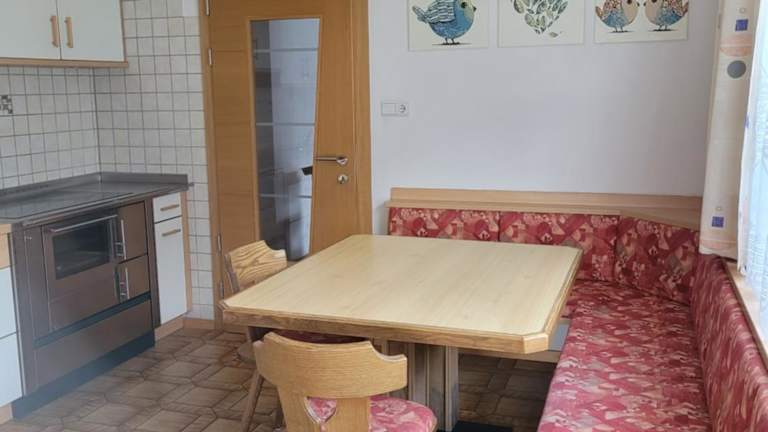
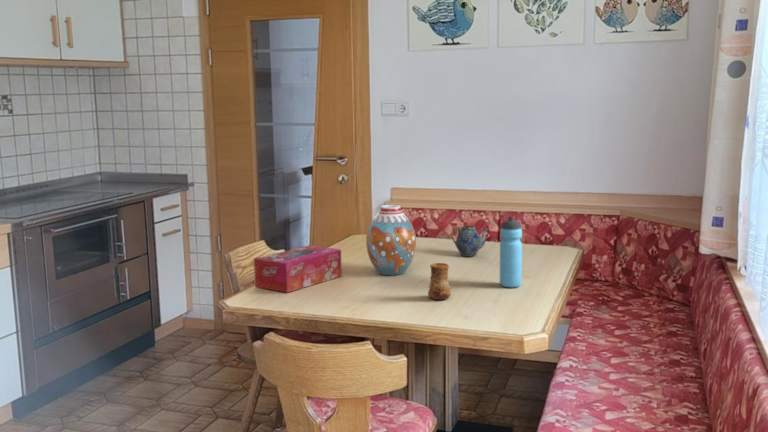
+ water bottle (510, 251)
+ tissue box (299, 267)
+ vase (391, 239)
+ cup (439, 281)
+ teapot (469, 240)
